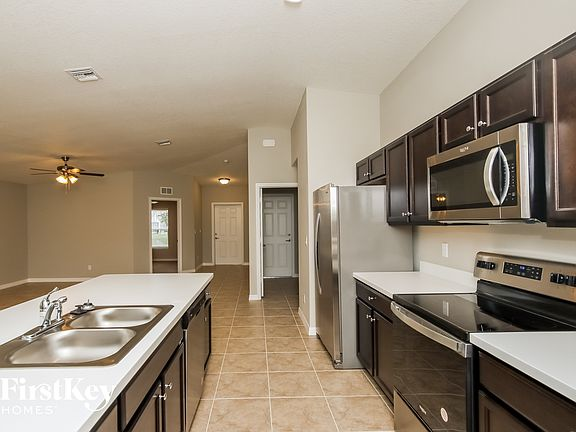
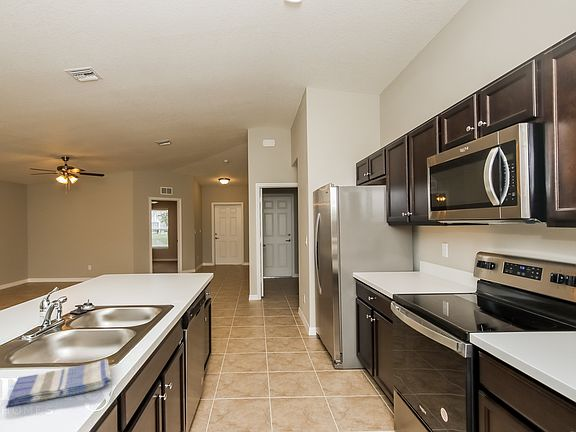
+ dish towel (64, 379)
